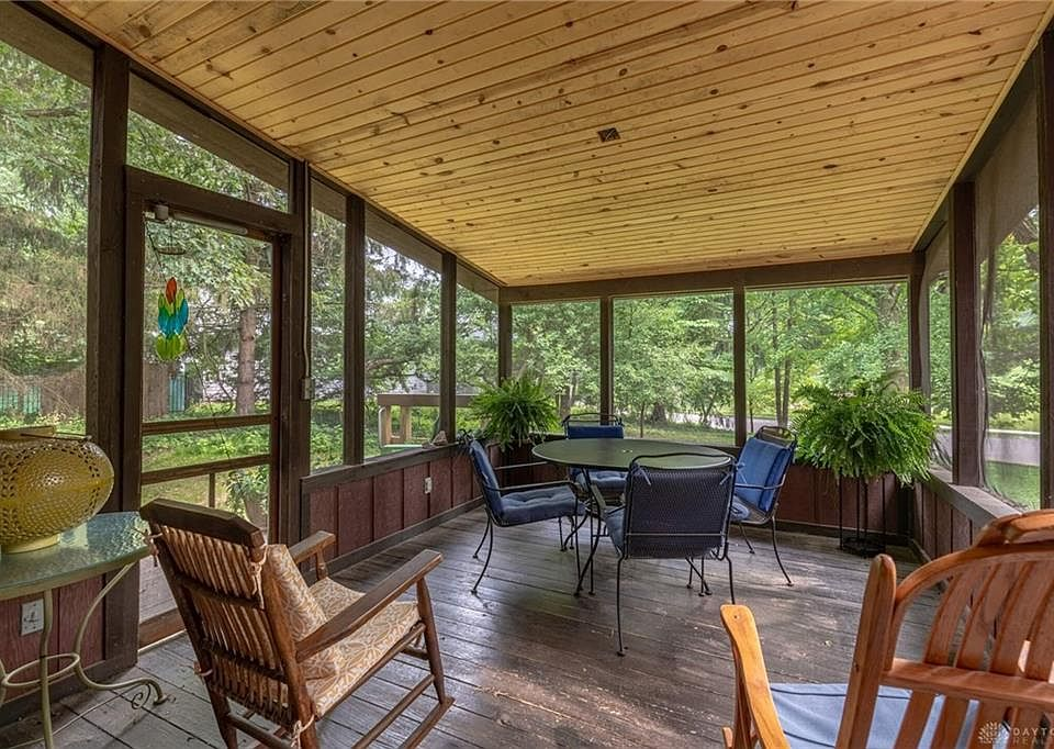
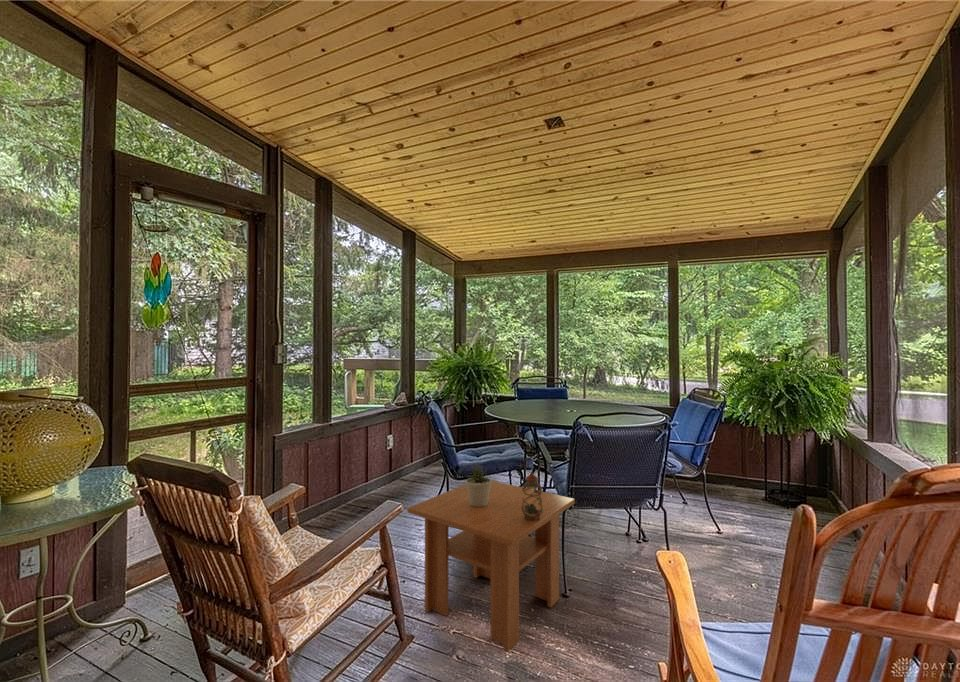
+ potted plant (479, 483)
+ coffee table (493, 553)
+ lantern (532, 486)
